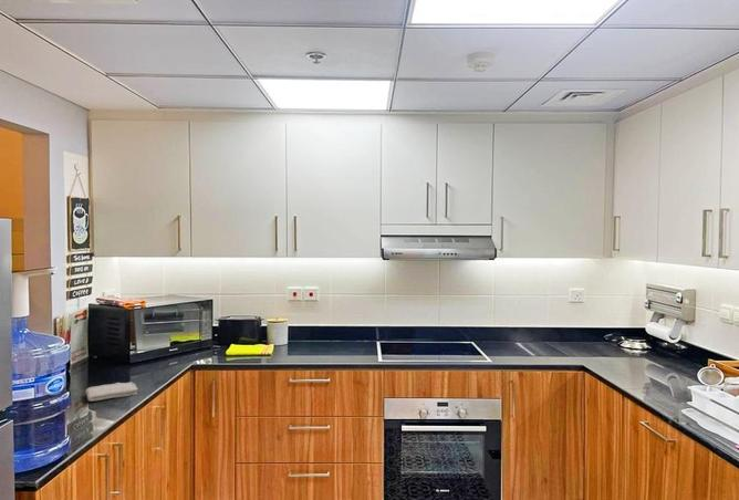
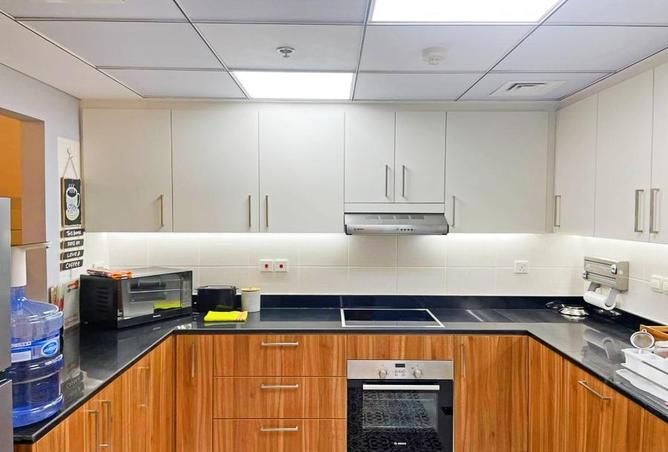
- washcloth (112, 390)
